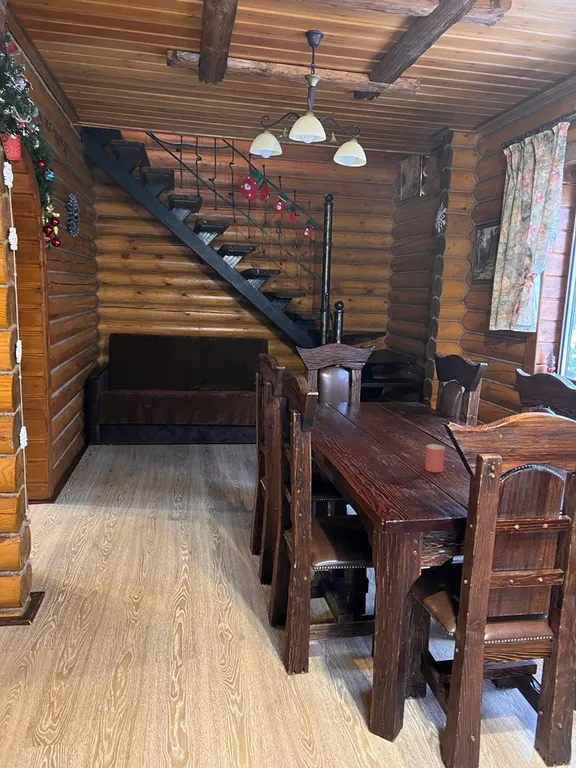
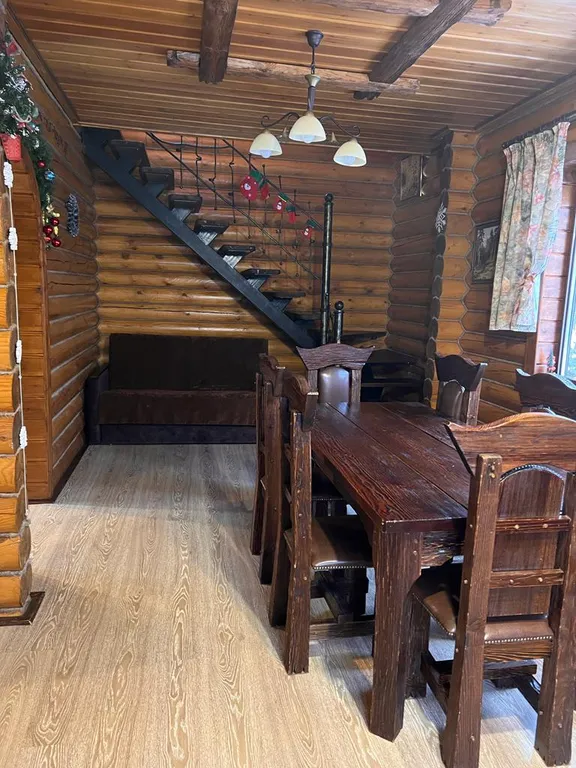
- cup (433, 456)
